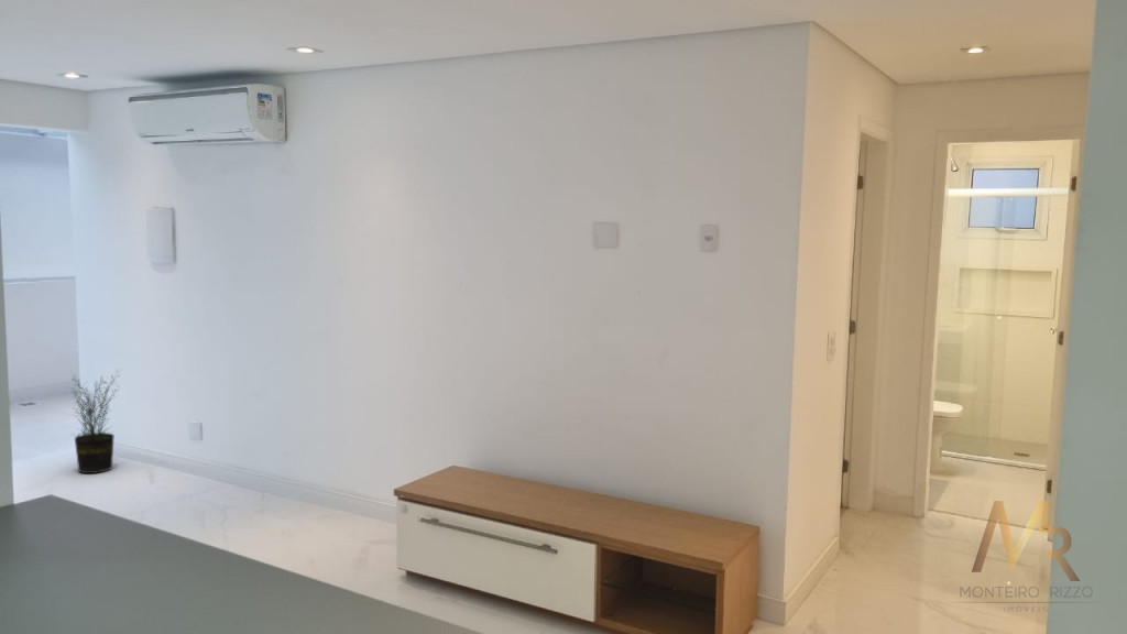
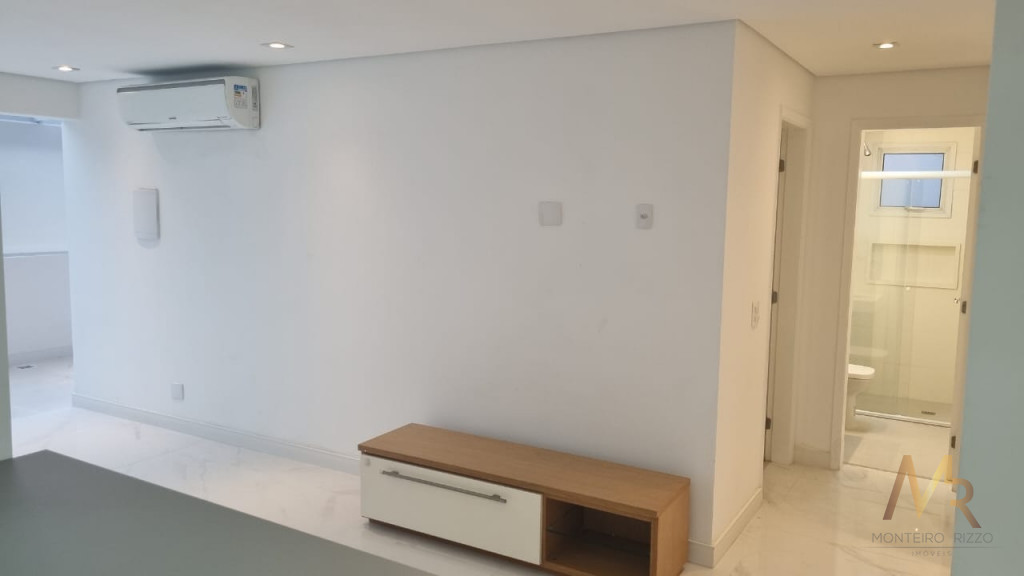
- potted plant (96, 419)
